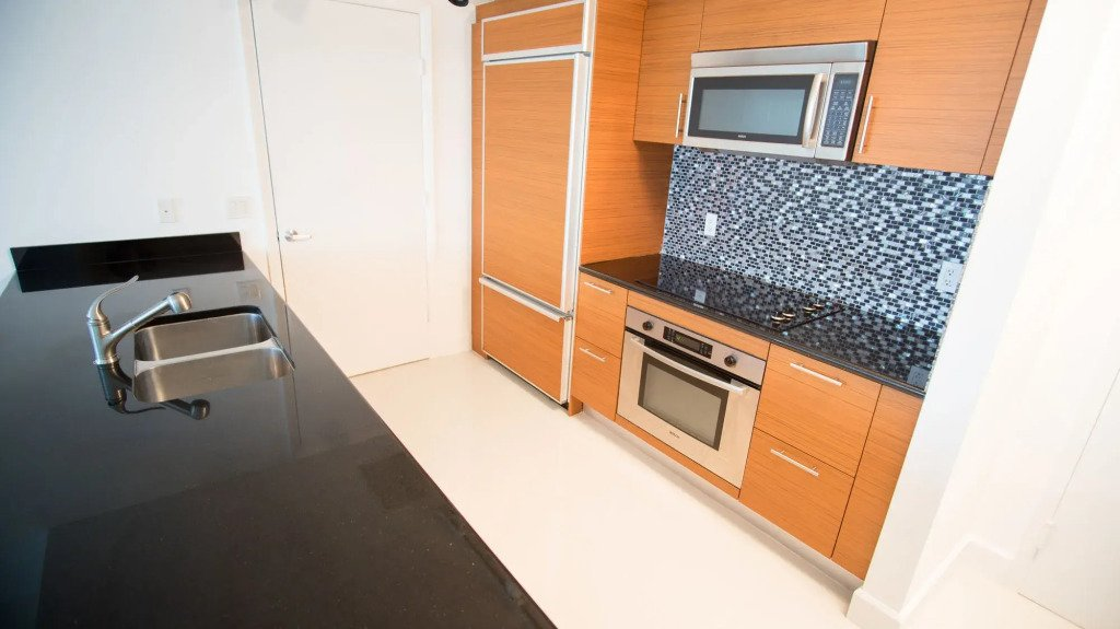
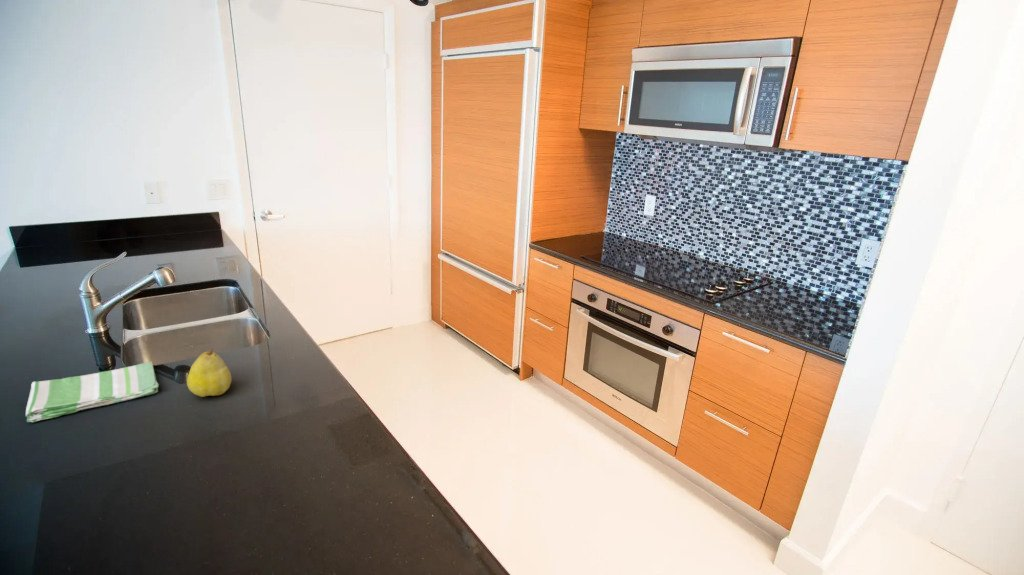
+ dish towel (95, 387)
+ fruit (208, 372)
